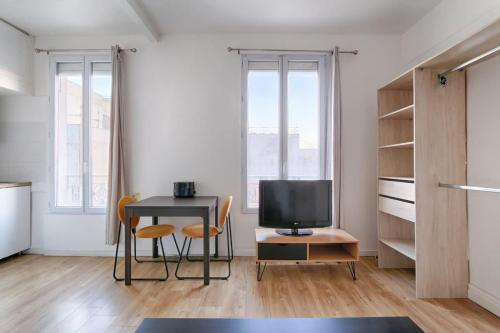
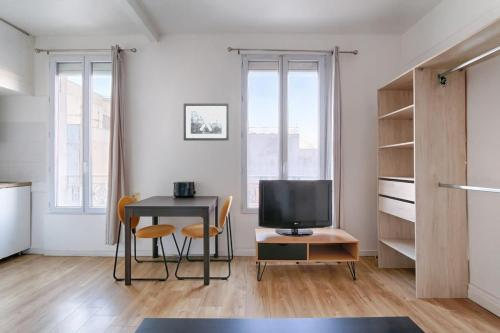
+ wall art (206, 122)
